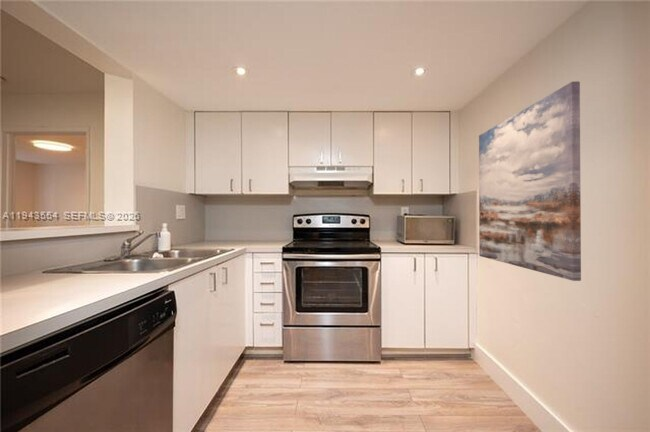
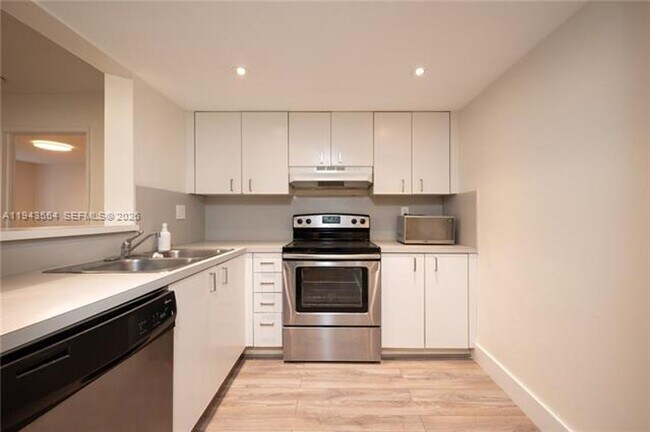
- wall art (517, 190)
